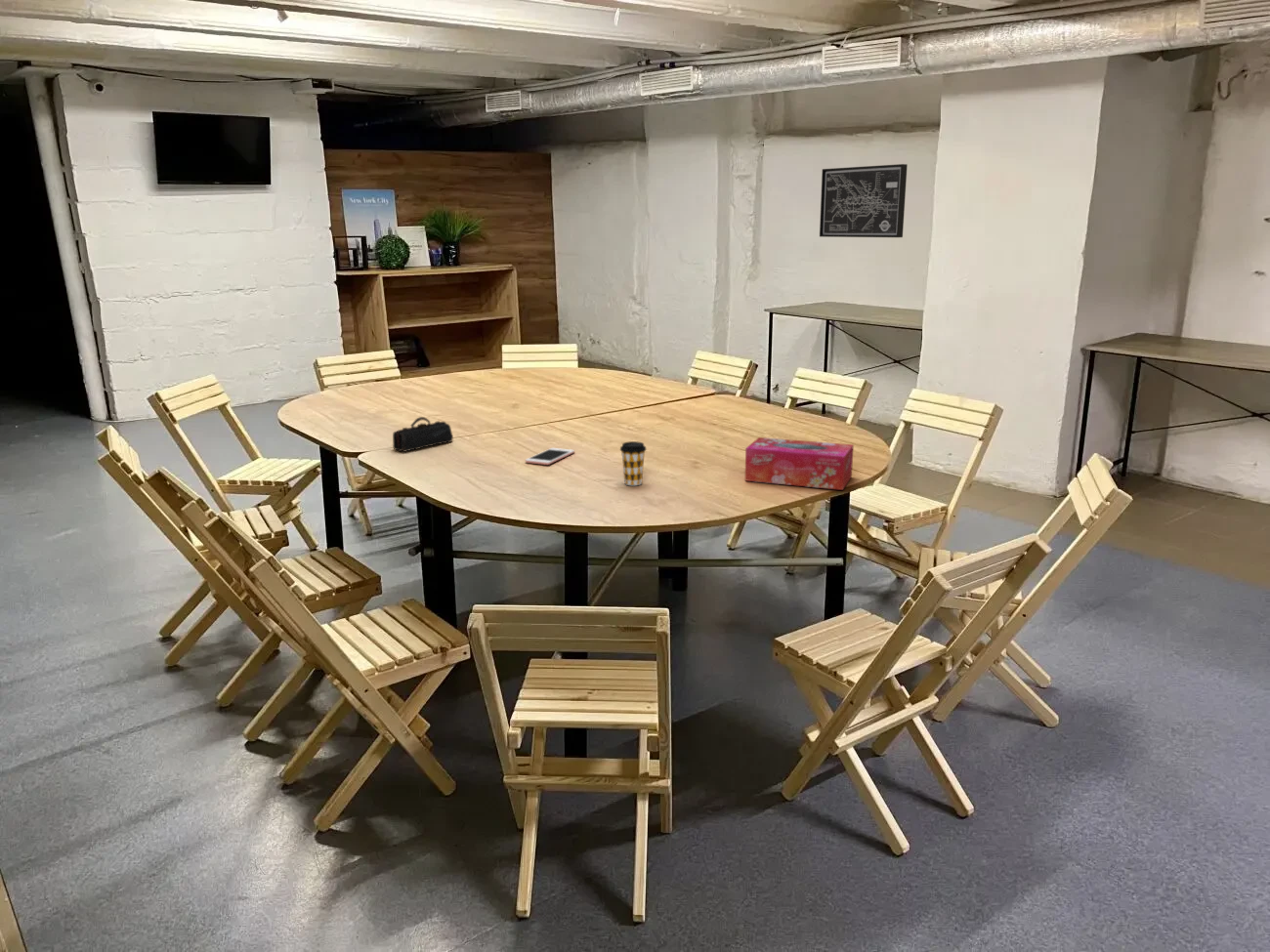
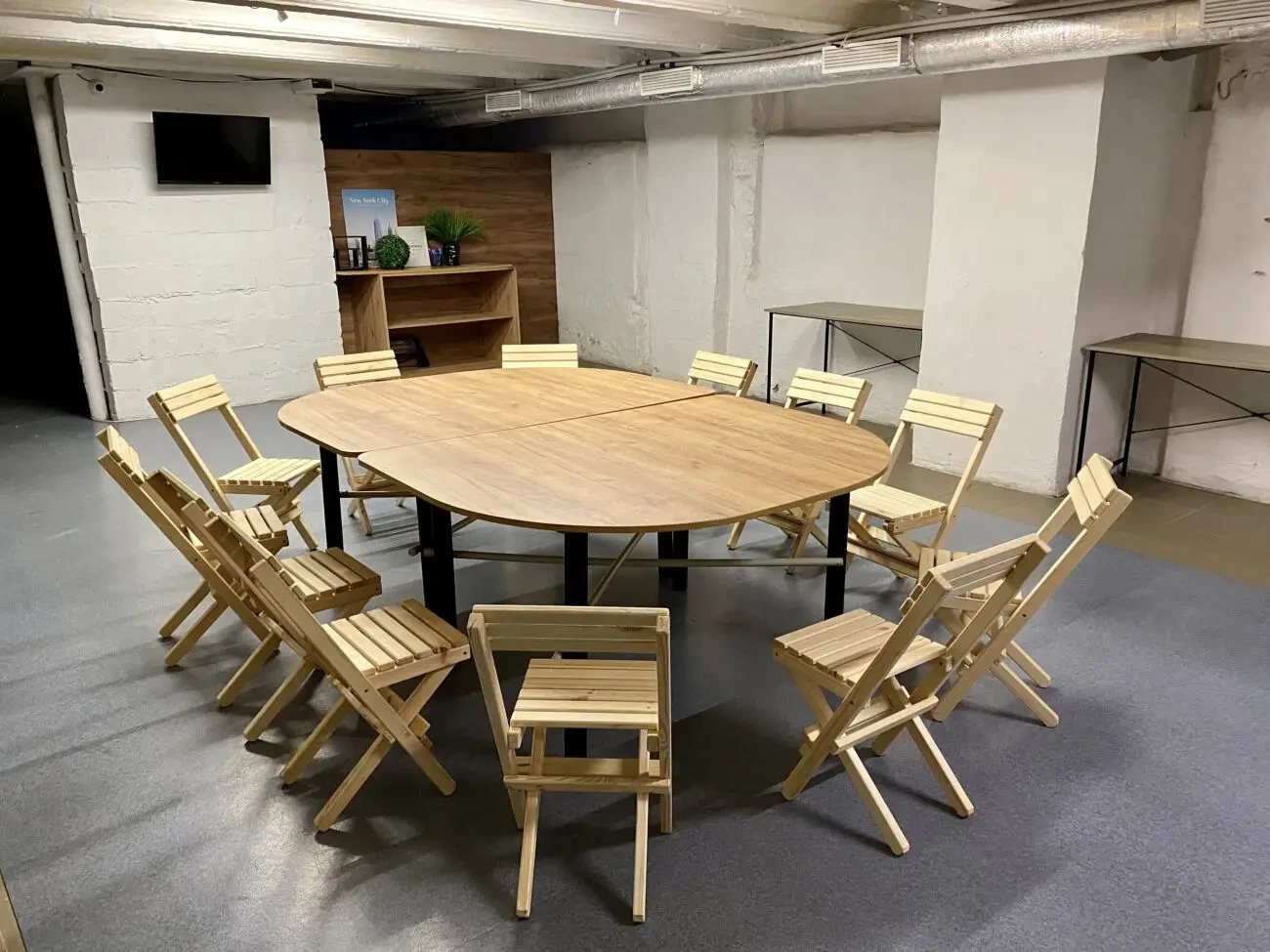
- coffee cup (633, 464)
- tissue box (799, 462)
- cell phone (550, 456)
- wall art (861, 202)
- pencil case (422, 431)
